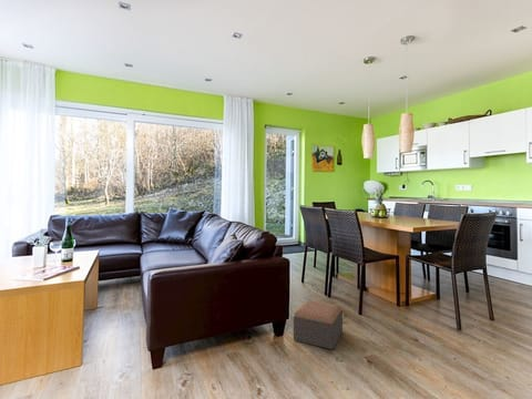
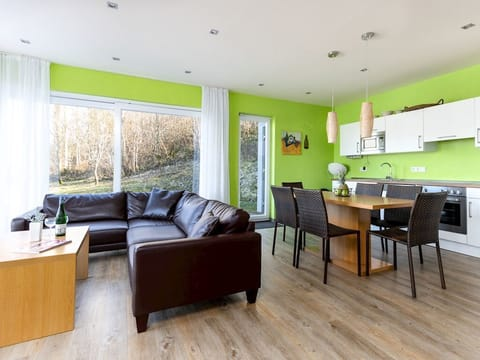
- footstool (318, 321)
